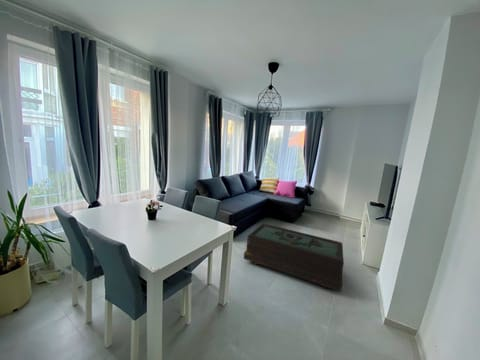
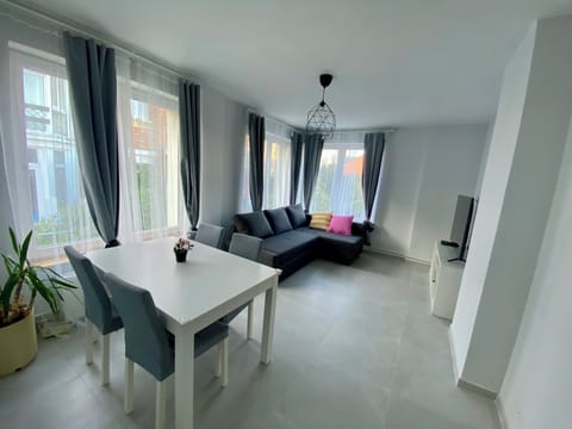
- coffee table (293, 252)
